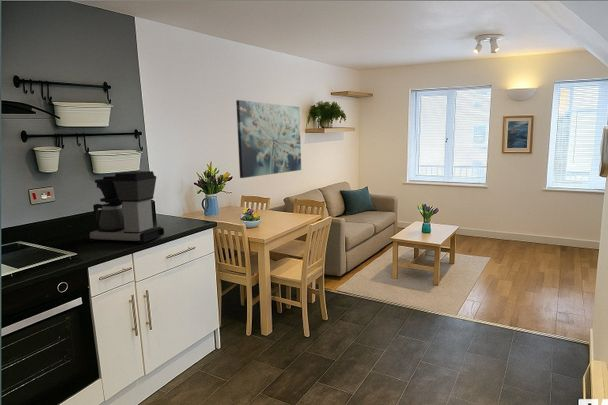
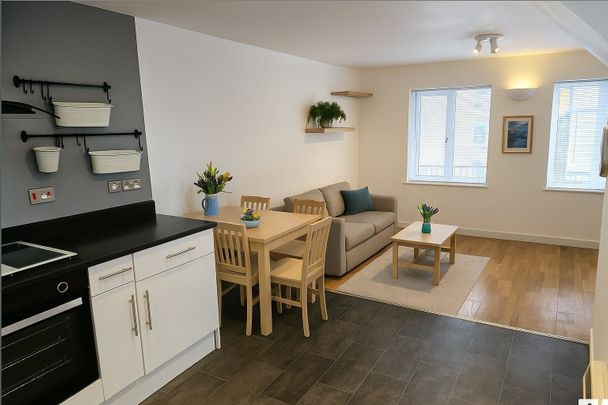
- coffee maker (121, 206)
- wall art (272, 139)
